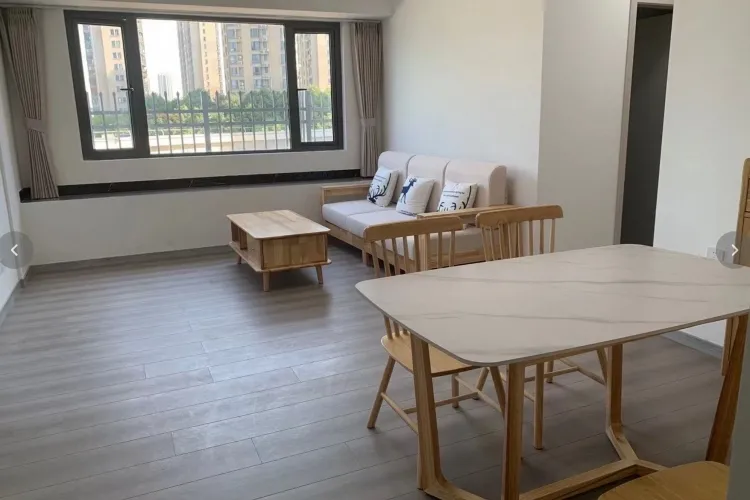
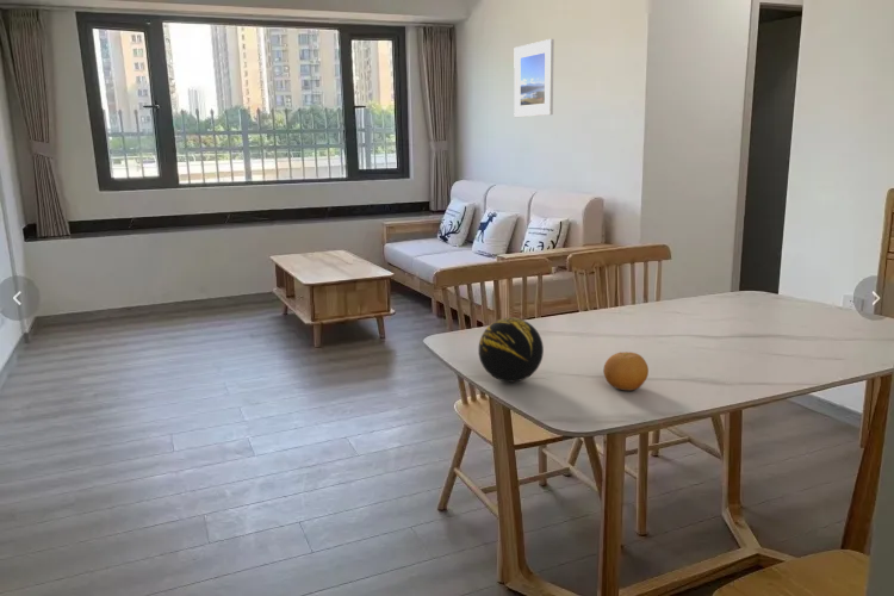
+ decorative orb (510, 349)
+ fruit (626, 370)
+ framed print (533, 80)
